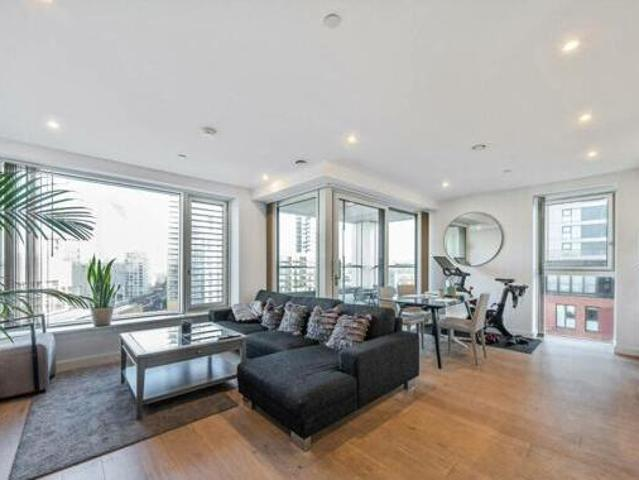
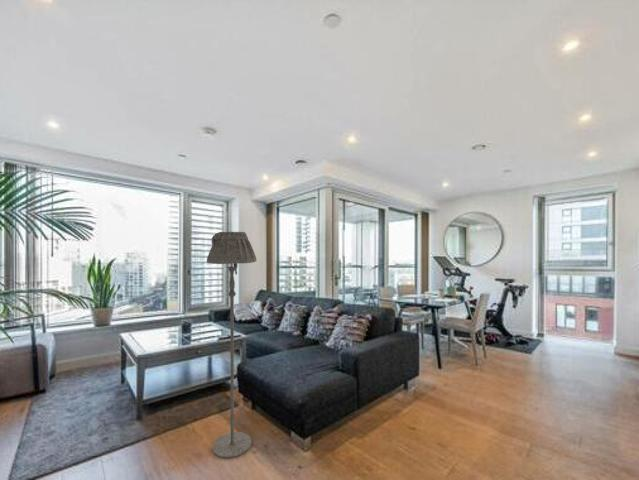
+ floor lamp (232, 338)
